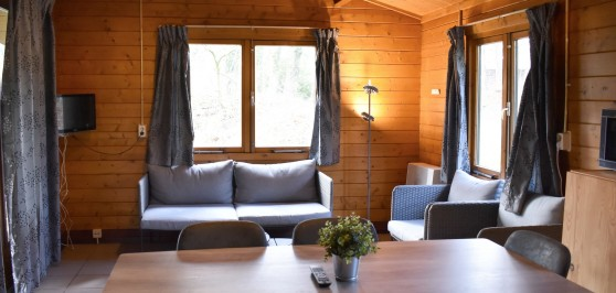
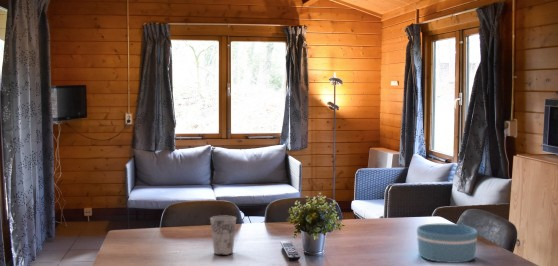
+ bowl (446, 242)
+ cup (223, 235)
